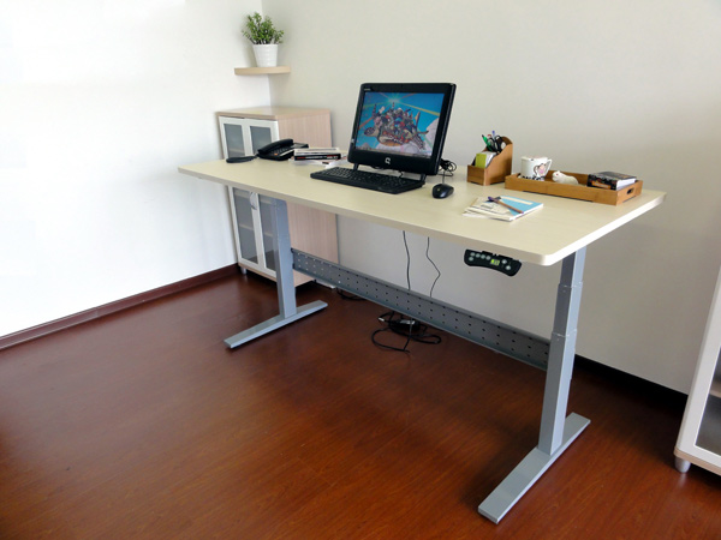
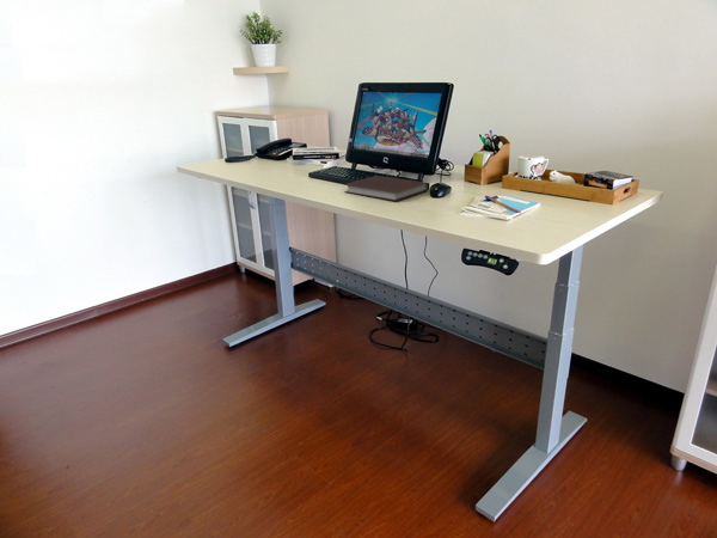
+ notebook (386, 187)
